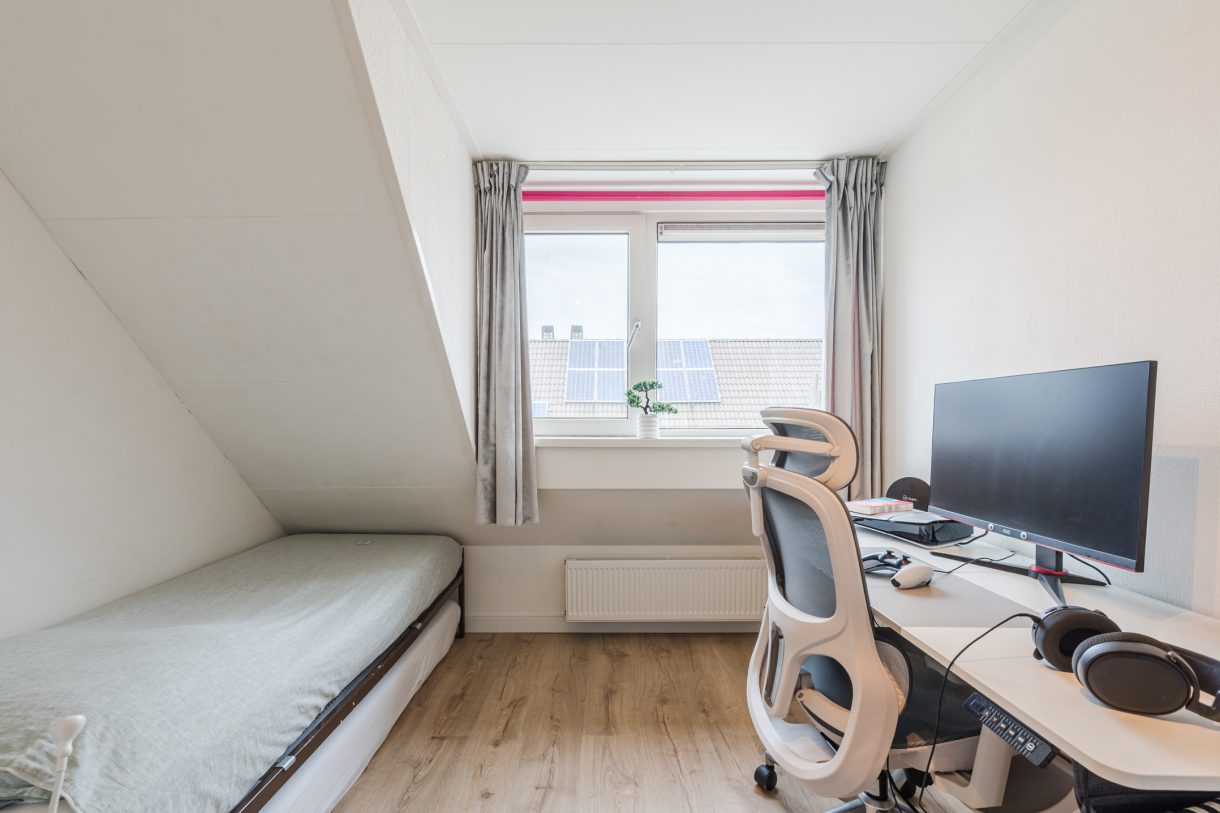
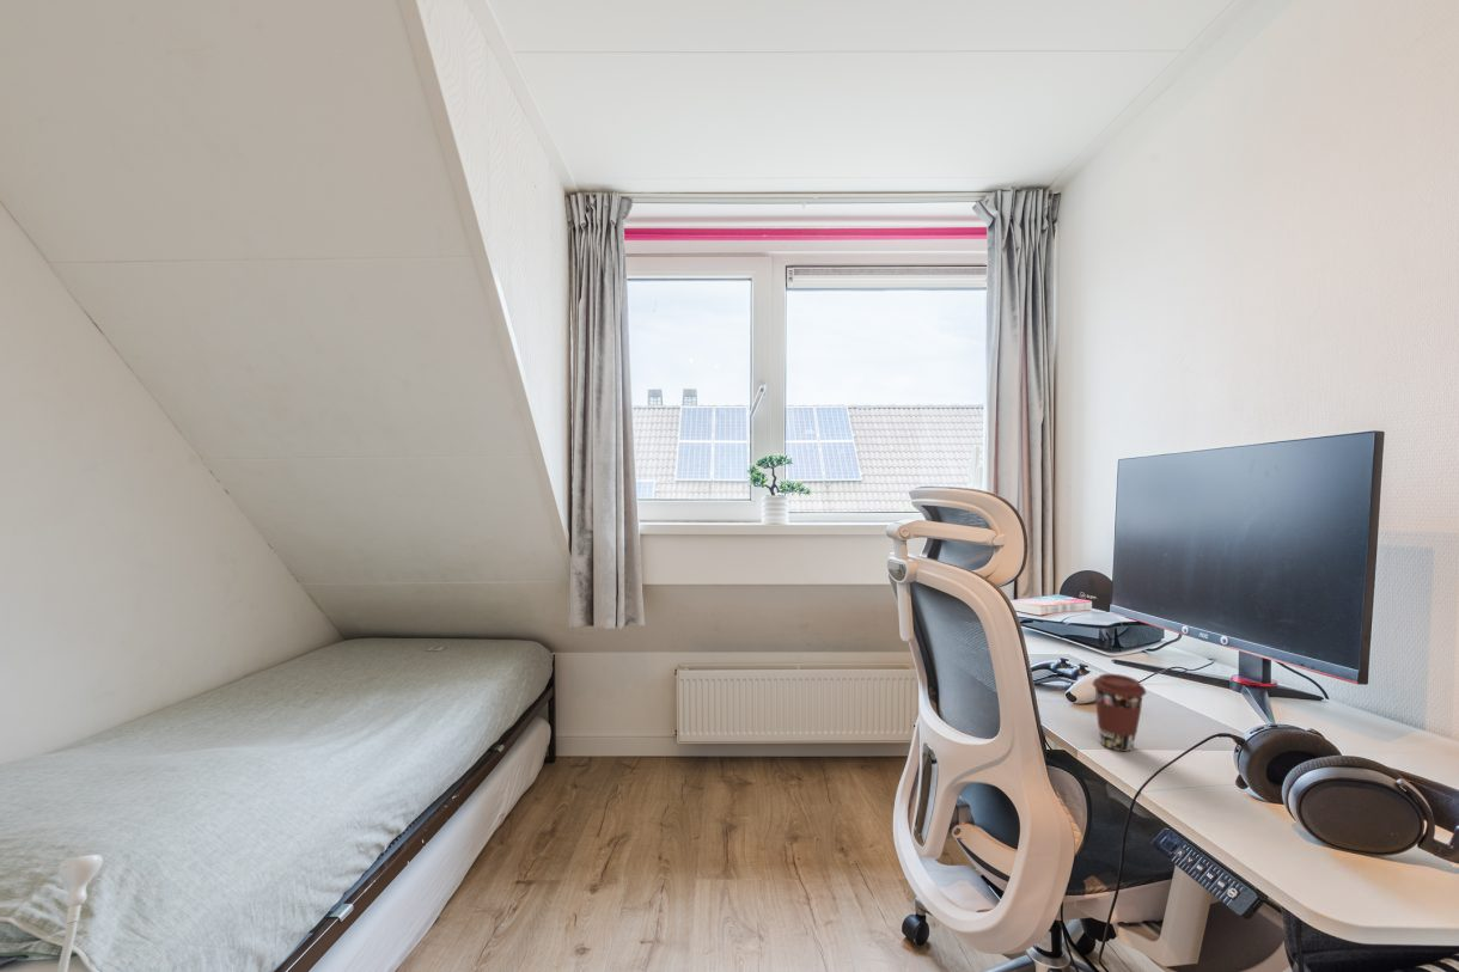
+ coffee cup (1117, 711)
